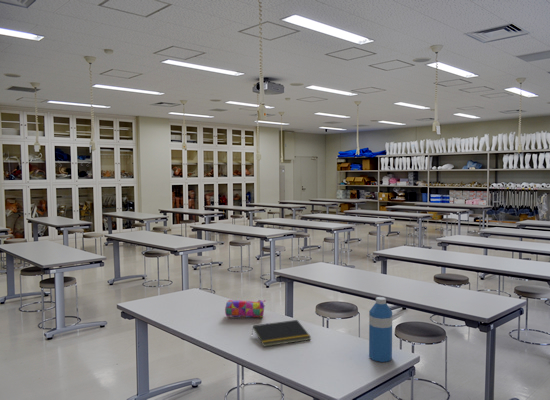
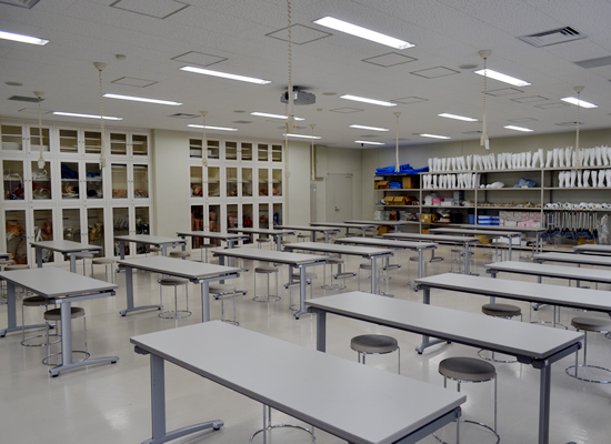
- water bottle (380, 327)
- notepad (281, 332)
- pencil case (245, 308)
